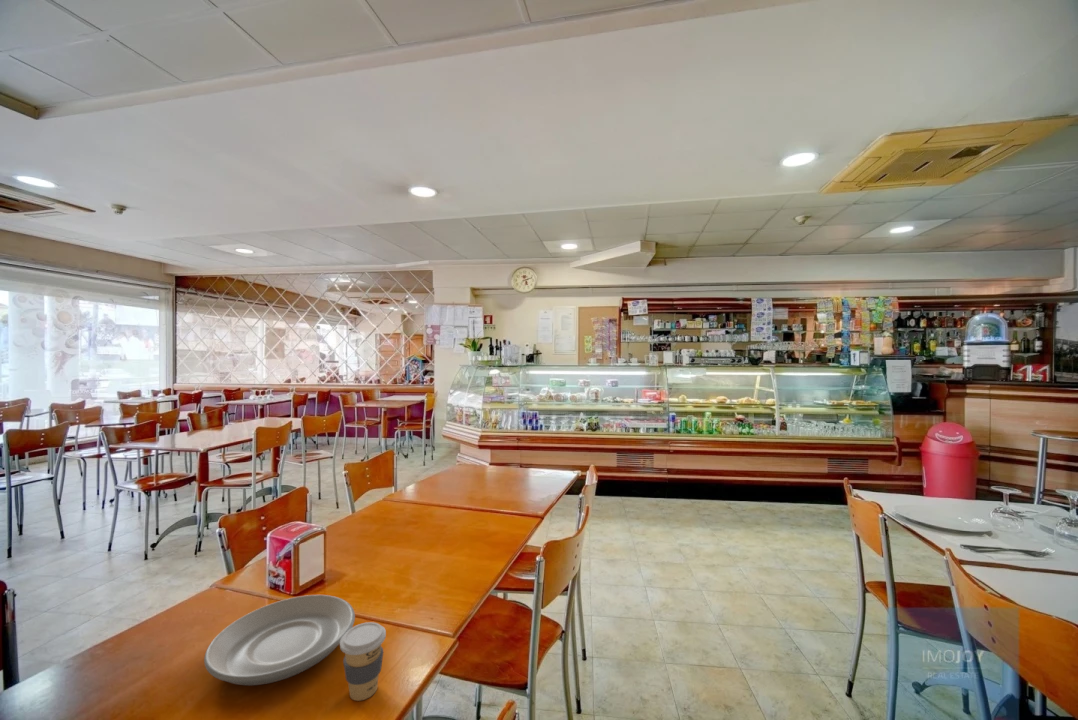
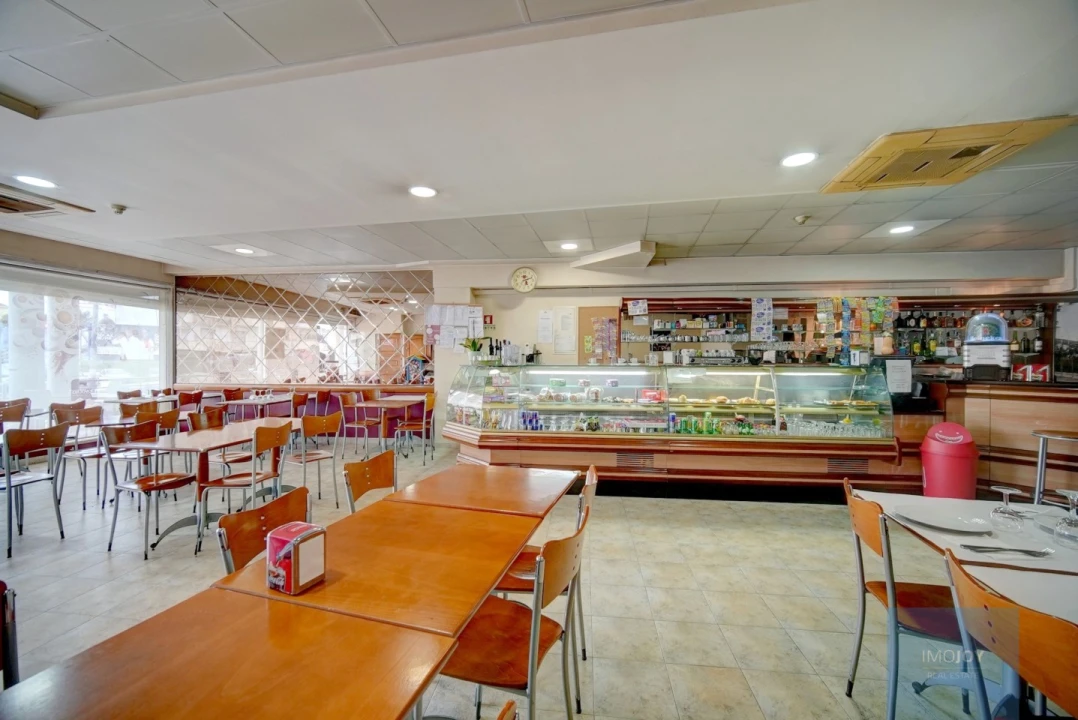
- plate (285, 639)
- coffee cup (363, 661)
